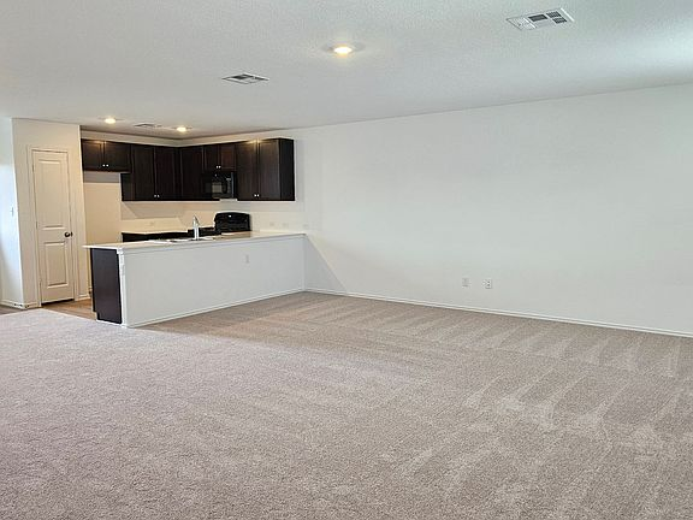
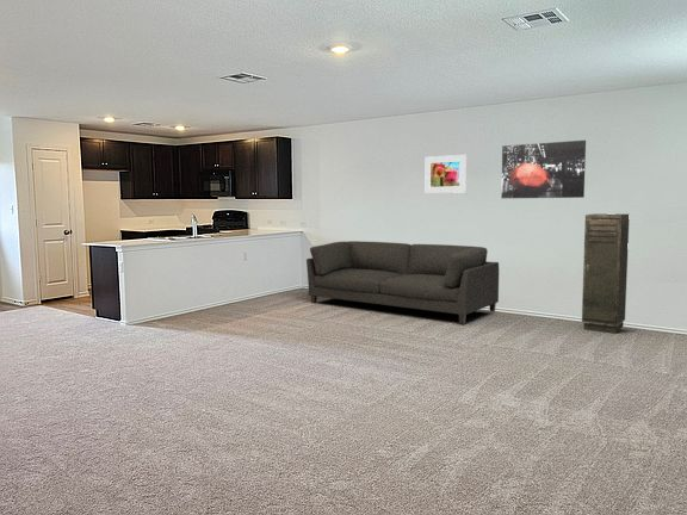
+ storage cabinet (605, 272)
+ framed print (445, 174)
+ wall art (541, 170)
+ sofa (397, 275)
